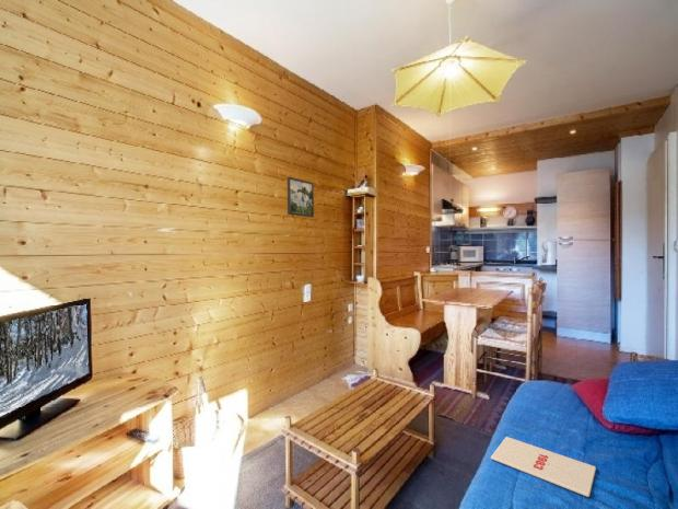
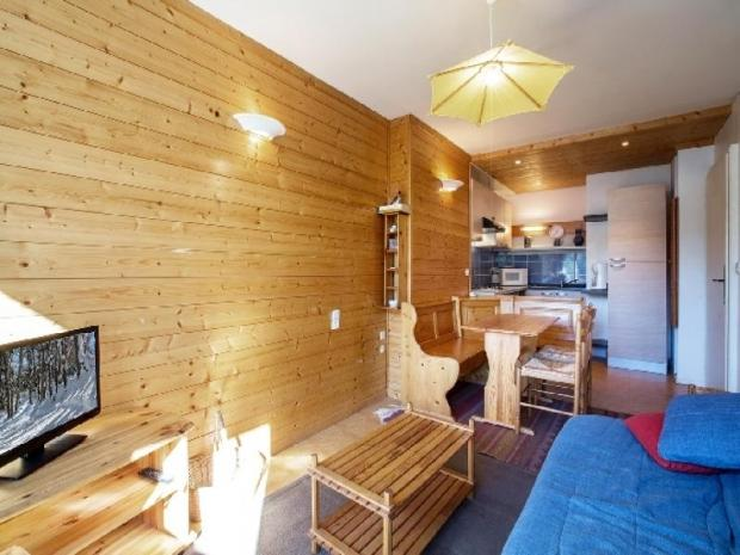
- magazine (541, 462)
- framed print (301, 198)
